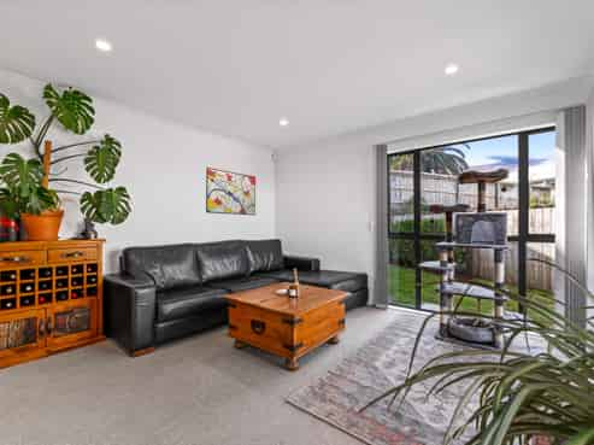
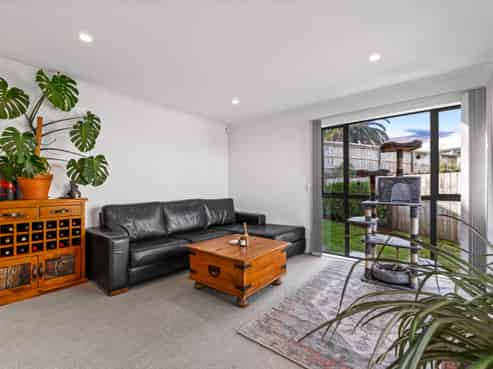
- wall art (233, 193)
